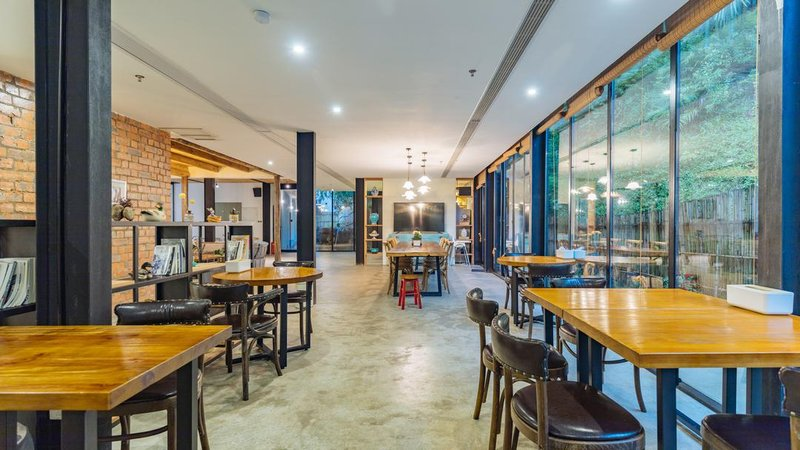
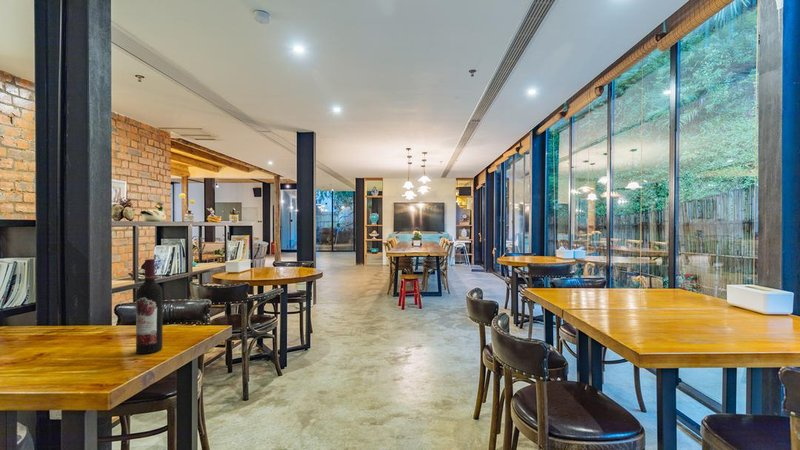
+ wine bottle (149, 304)
